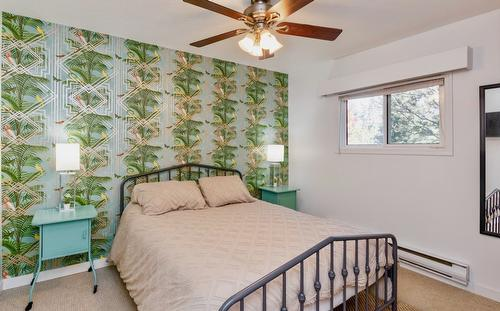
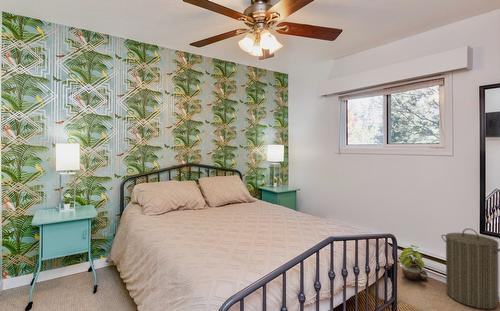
+ laundry hamper (471, 263)
+ potted plant (414, 262)
